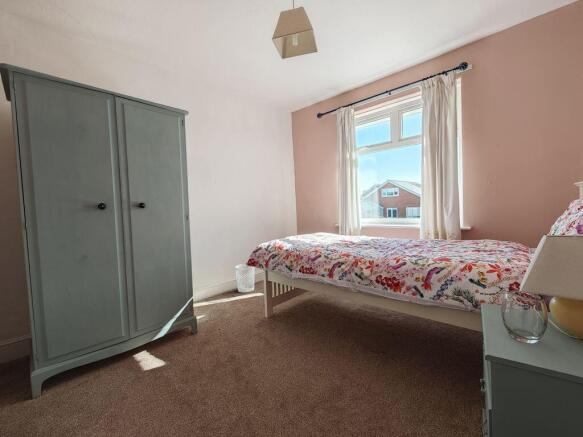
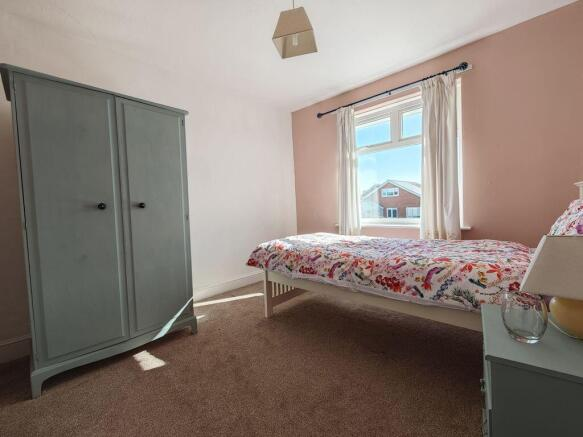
- wastebasket (245, 278)
